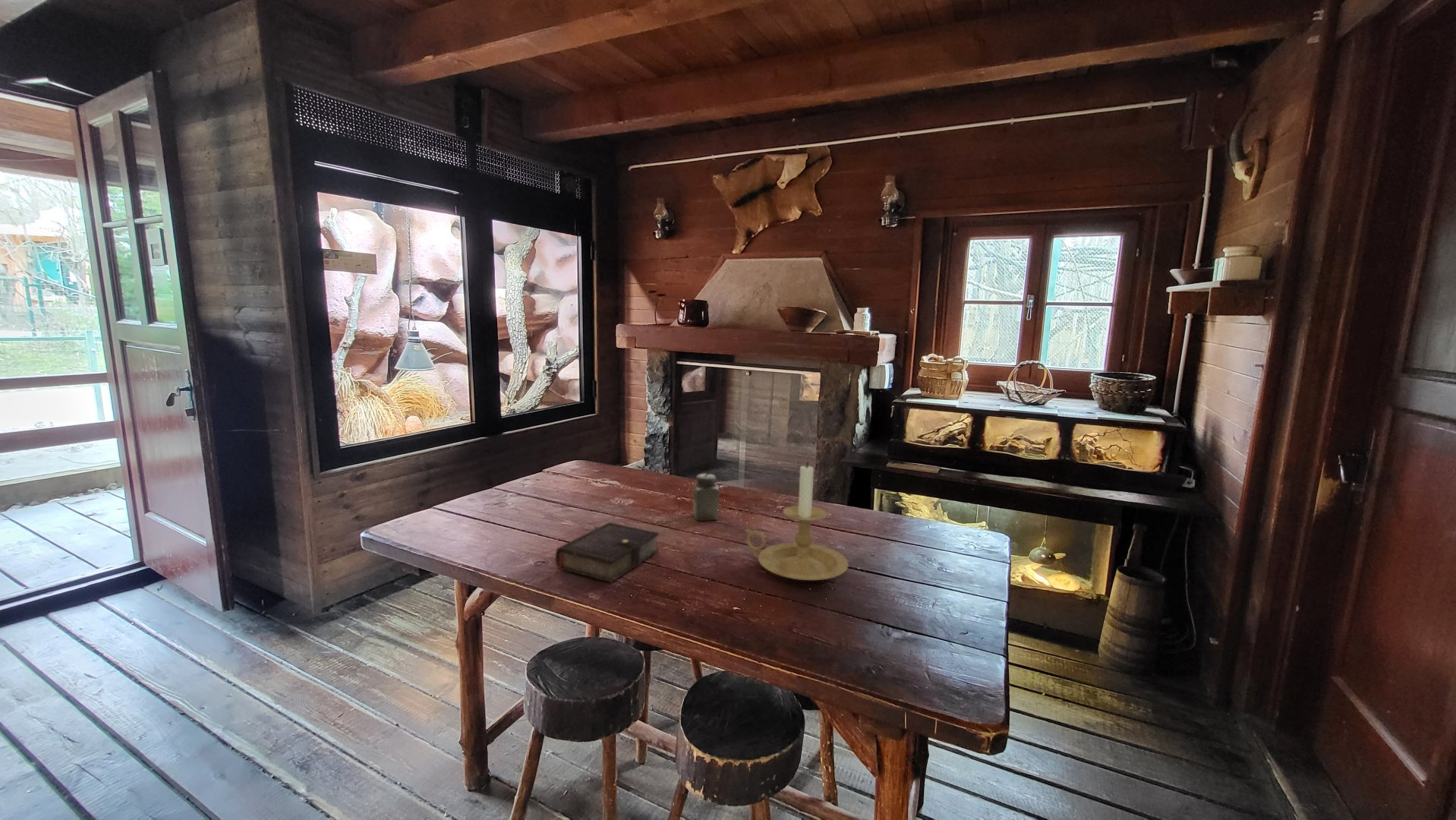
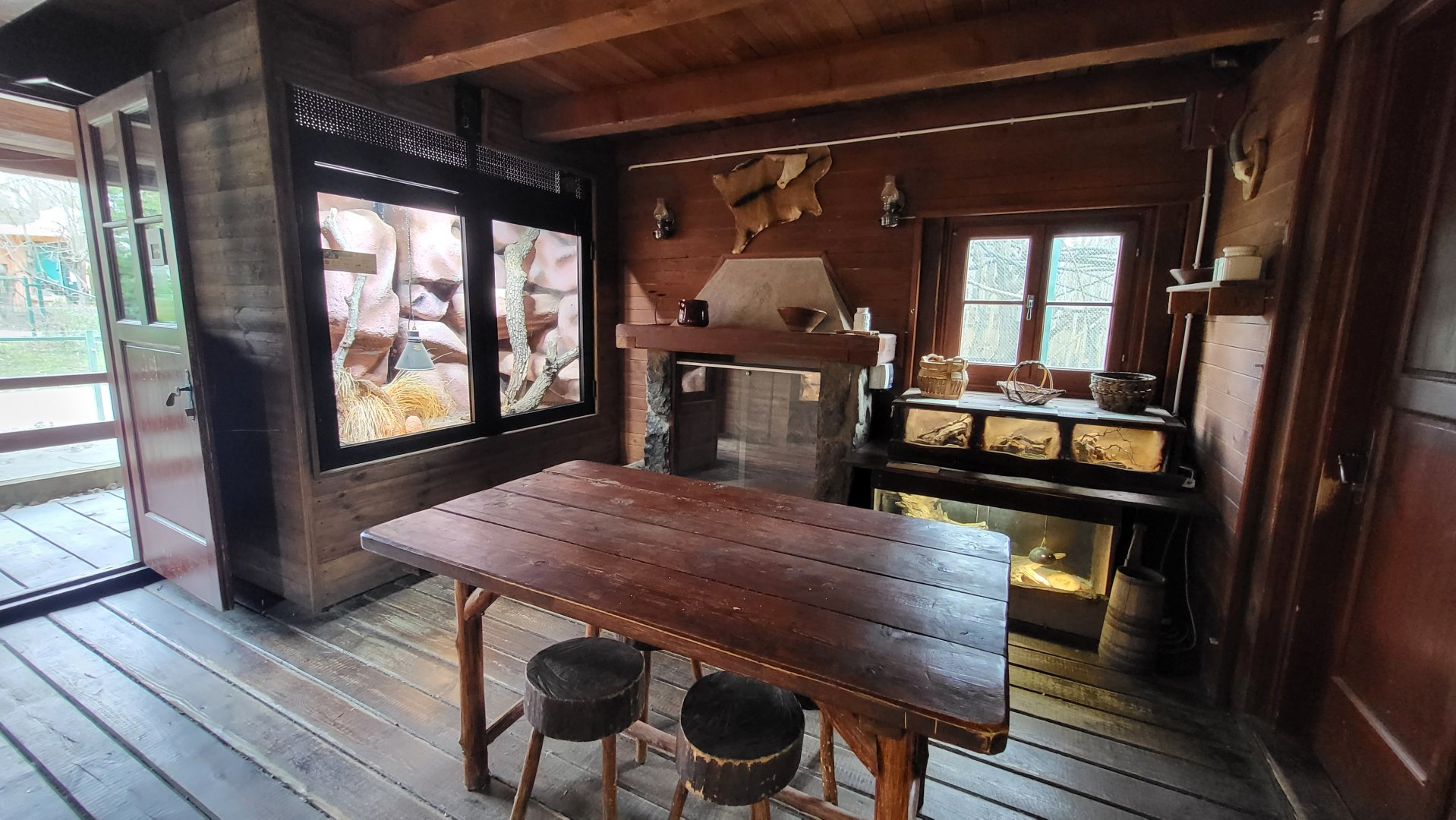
- book (600, 554)
- salt shaker (706, 496)
- candle holder (804, 516)
